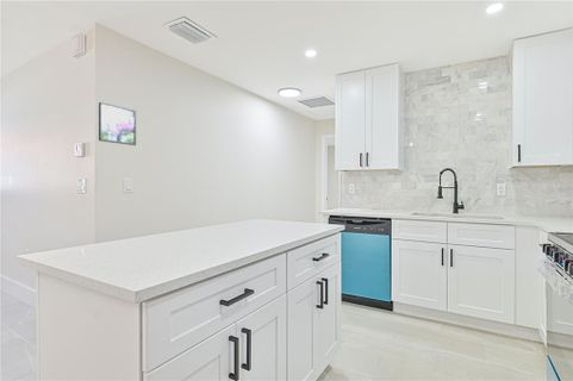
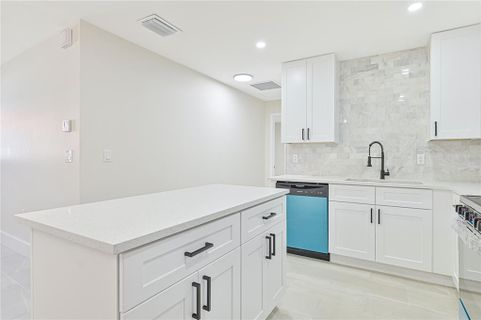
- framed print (118, 124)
